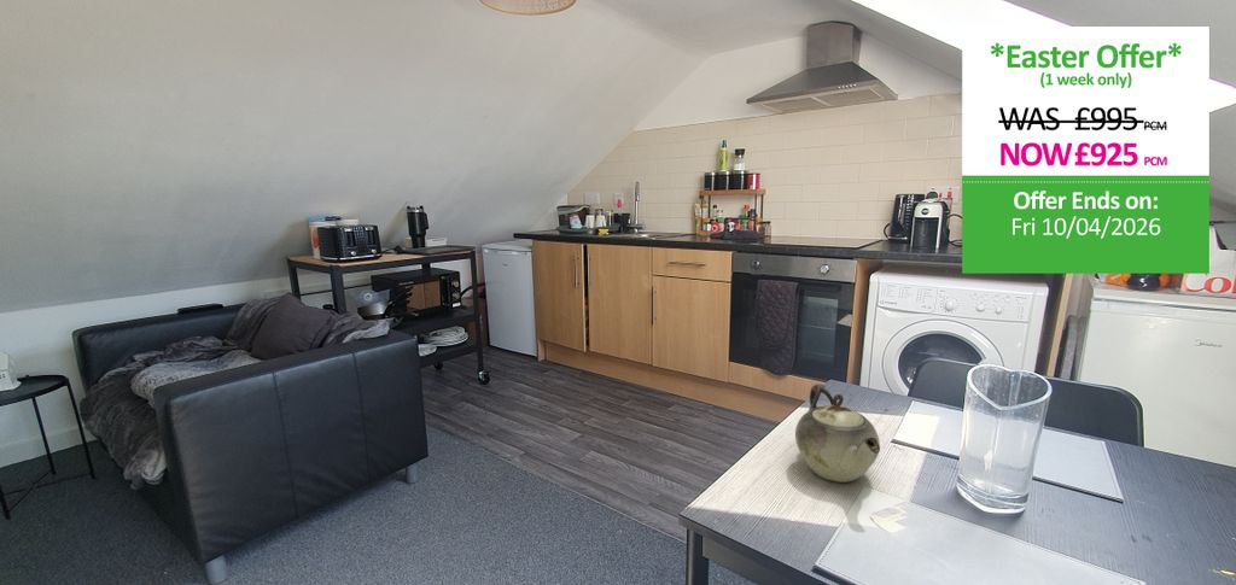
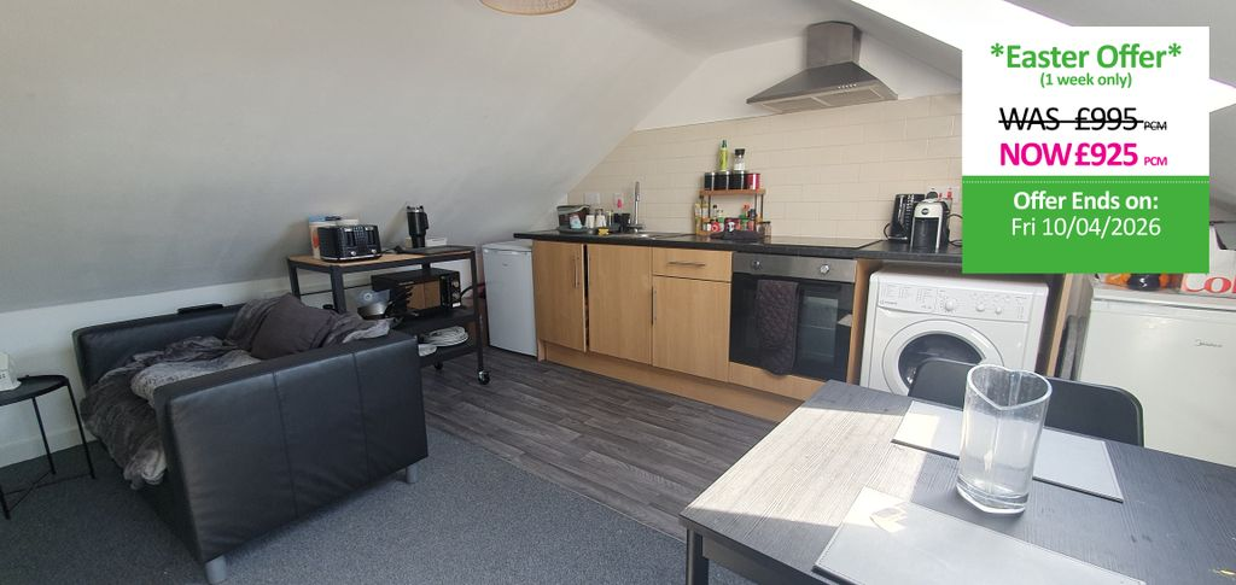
- teapot (839, 435)
